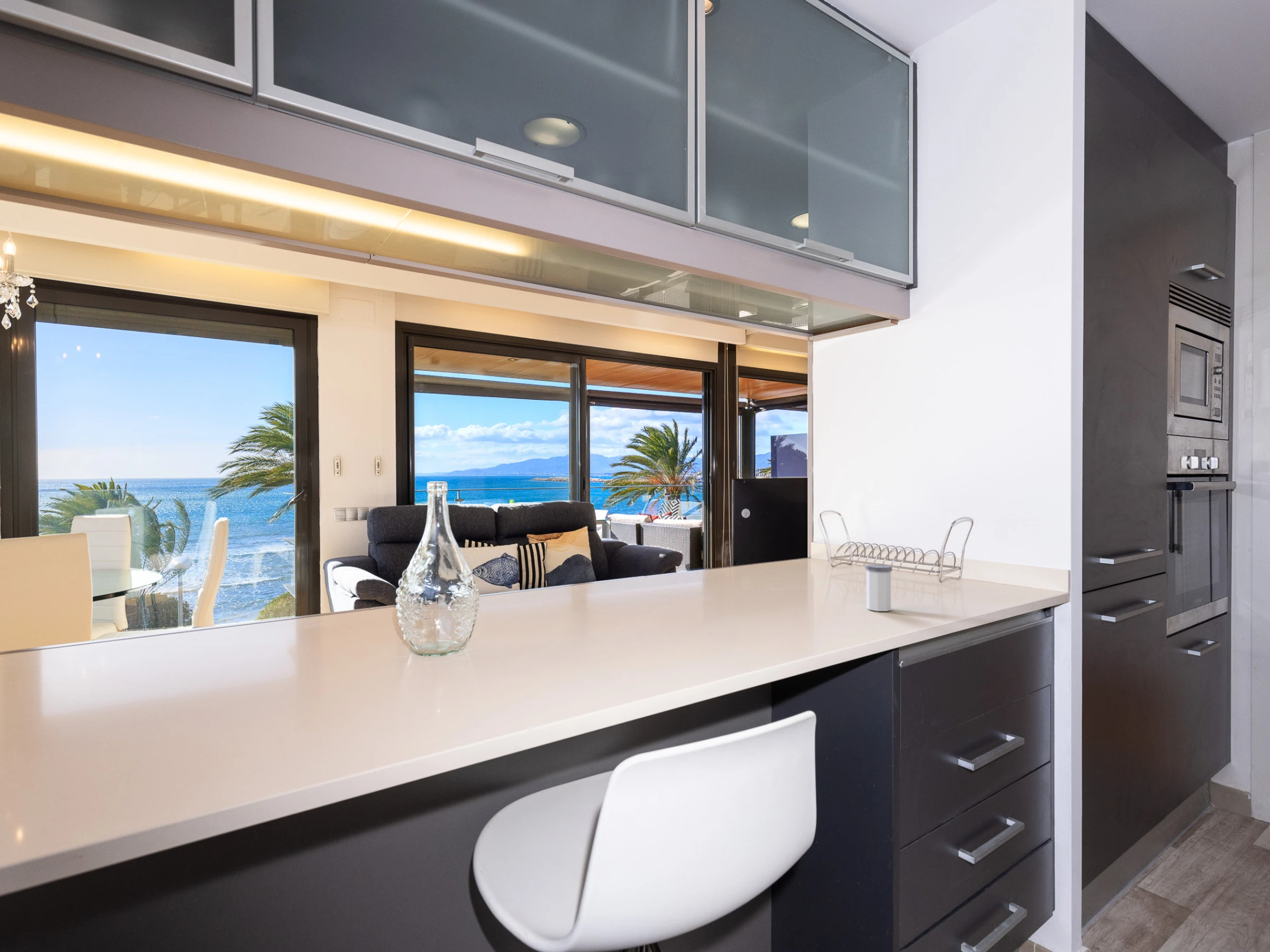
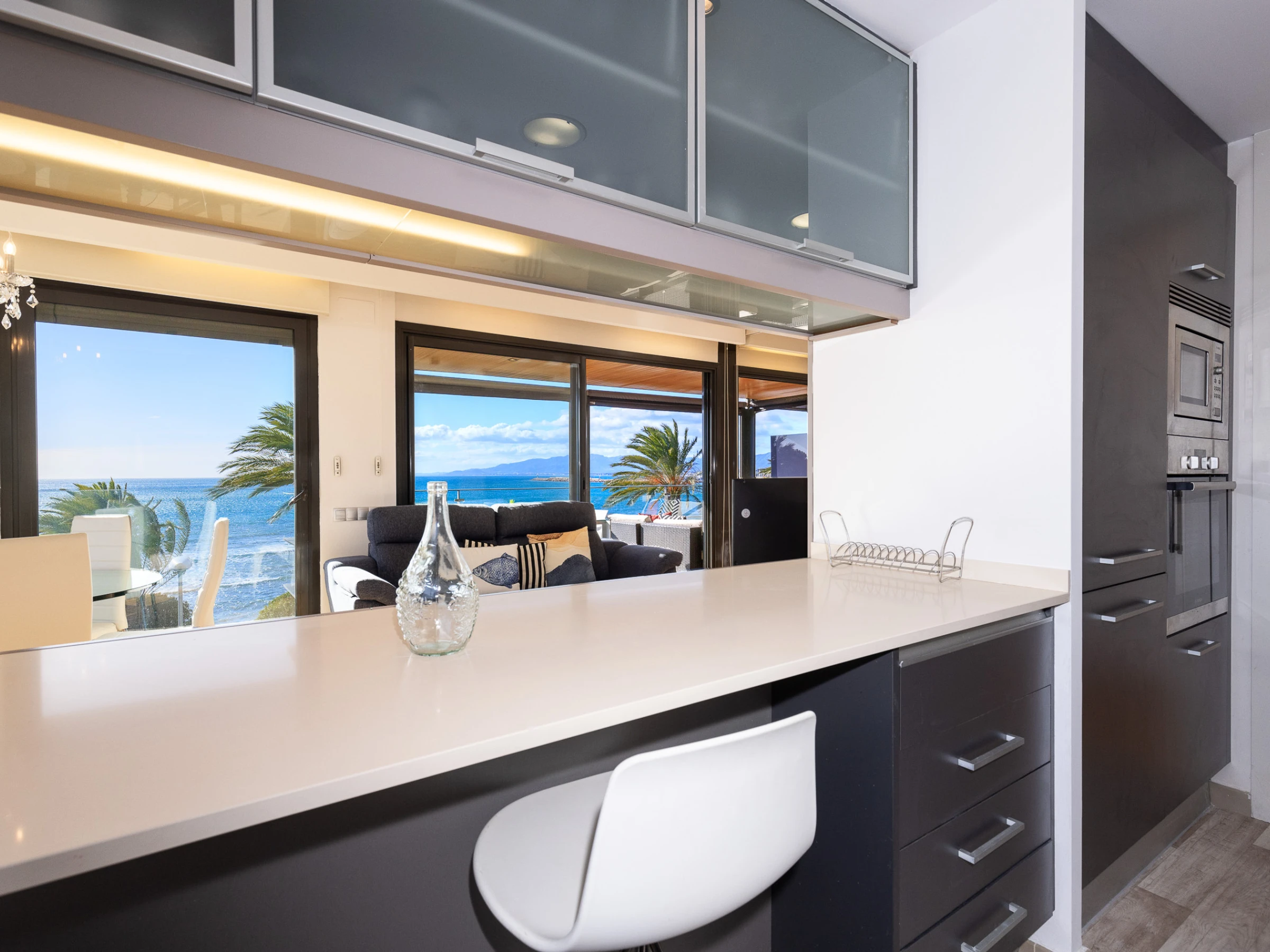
- salt shaker (878, 587)
